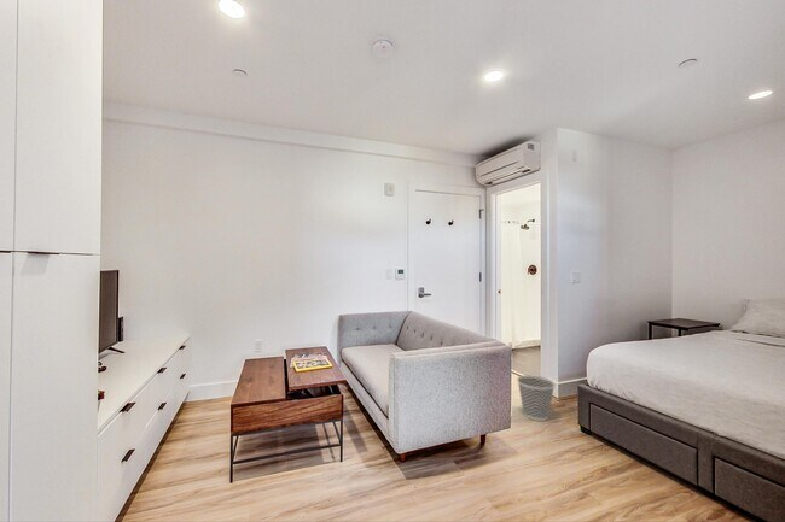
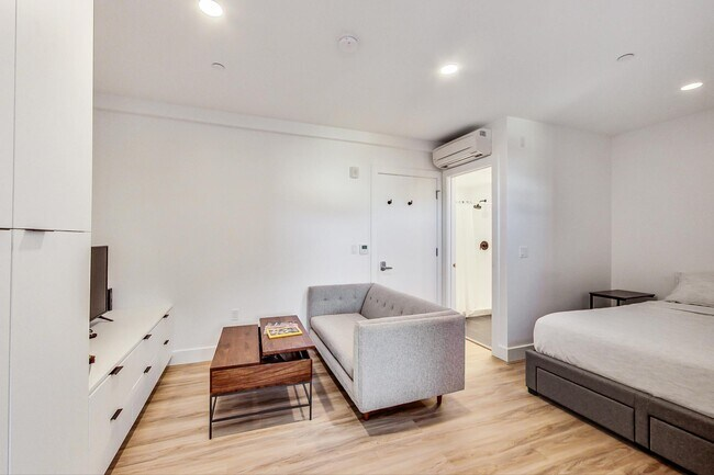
- wastebasket (535, 398)
